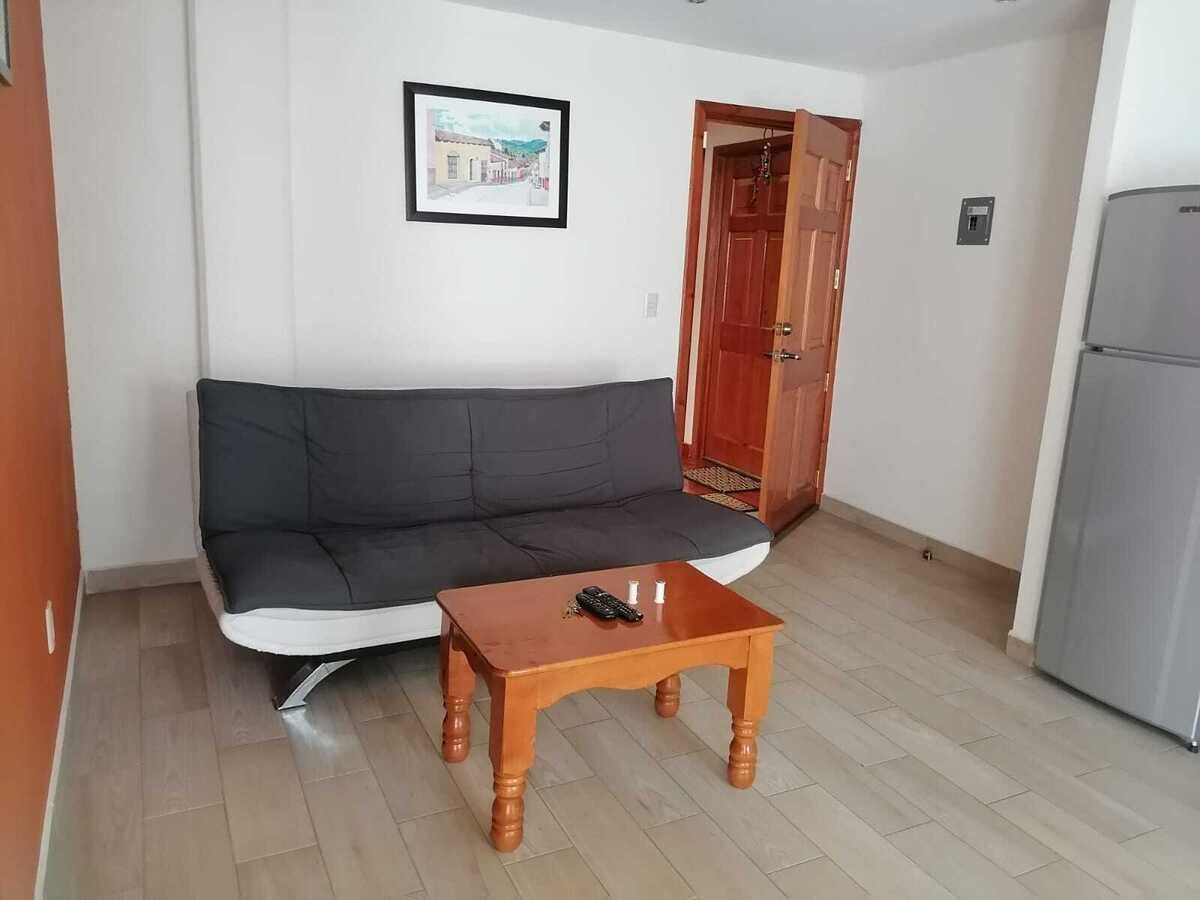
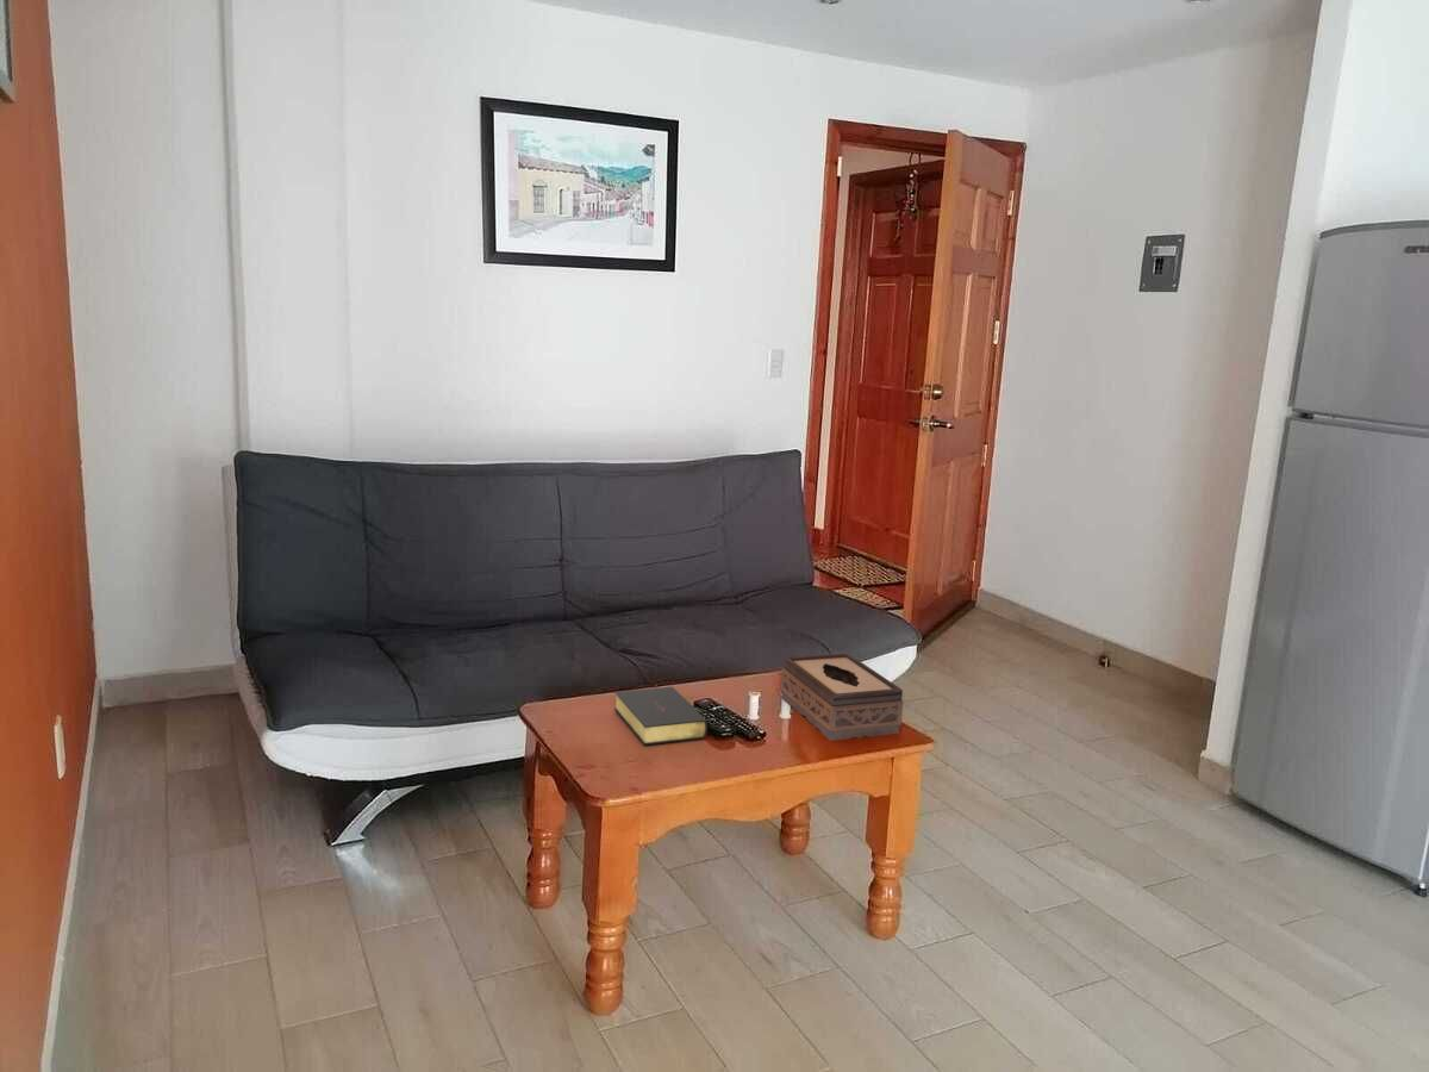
+ bible (655, 710)
+ tissue box (838, 694)
